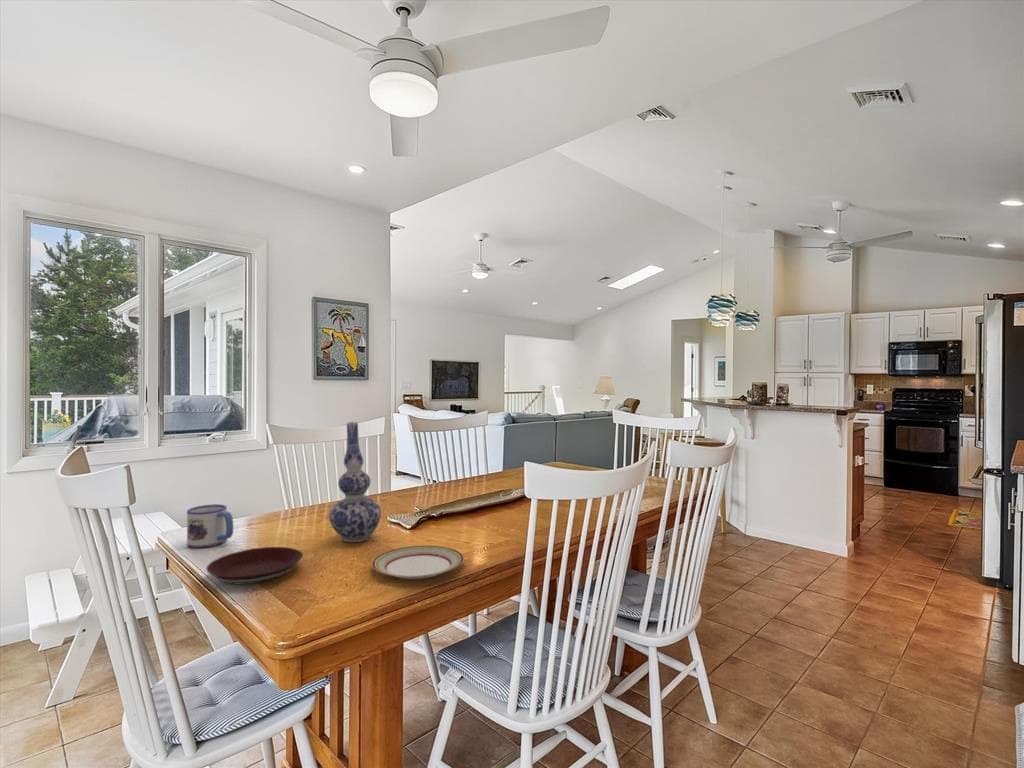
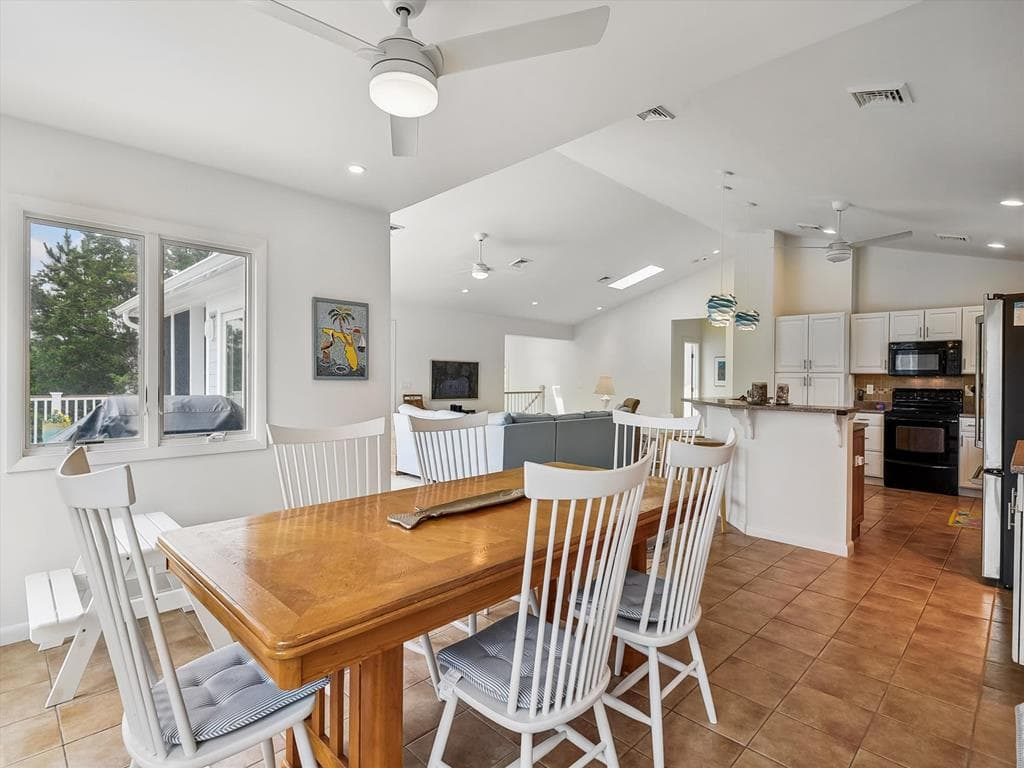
- plate (256, 566)
- plate (418, 563)
- mug (212, 525)
- vase (355, 480)
